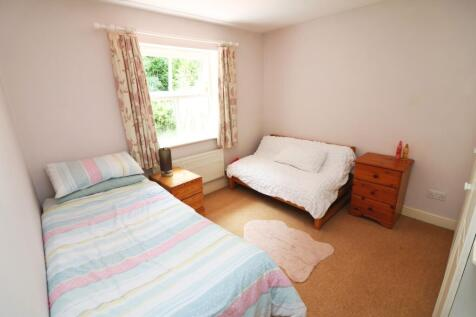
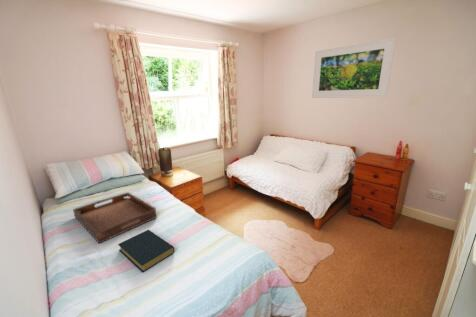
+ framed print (348, 72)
+ serving tray (115, 213)
+ hardback book (146, 248)
